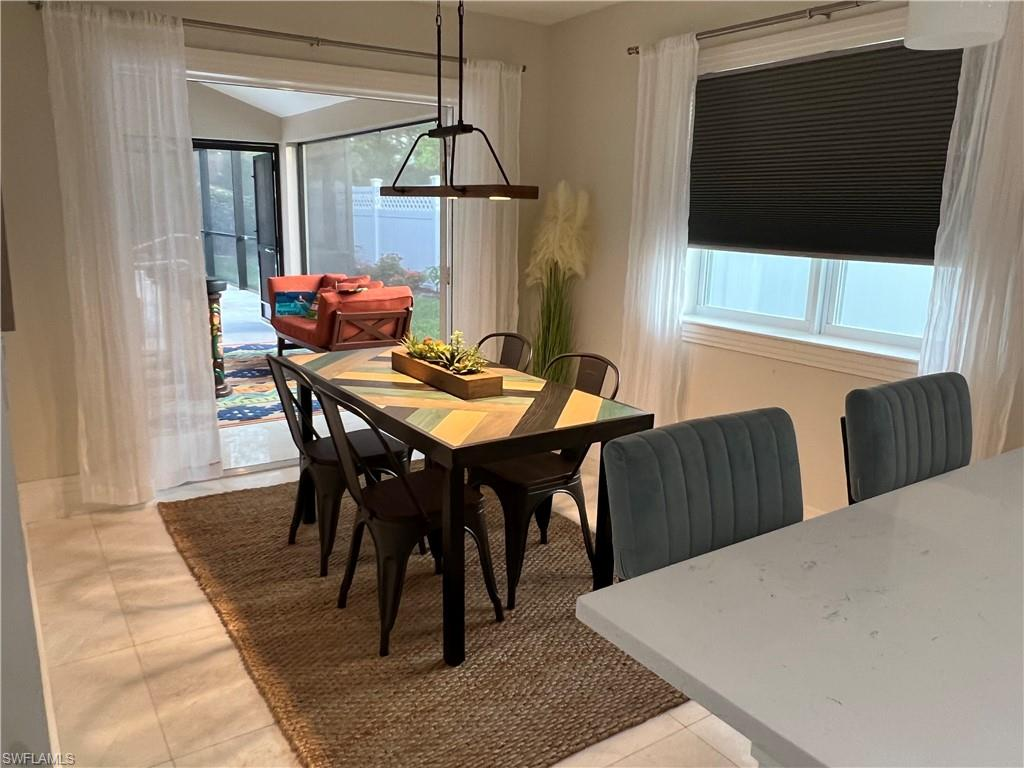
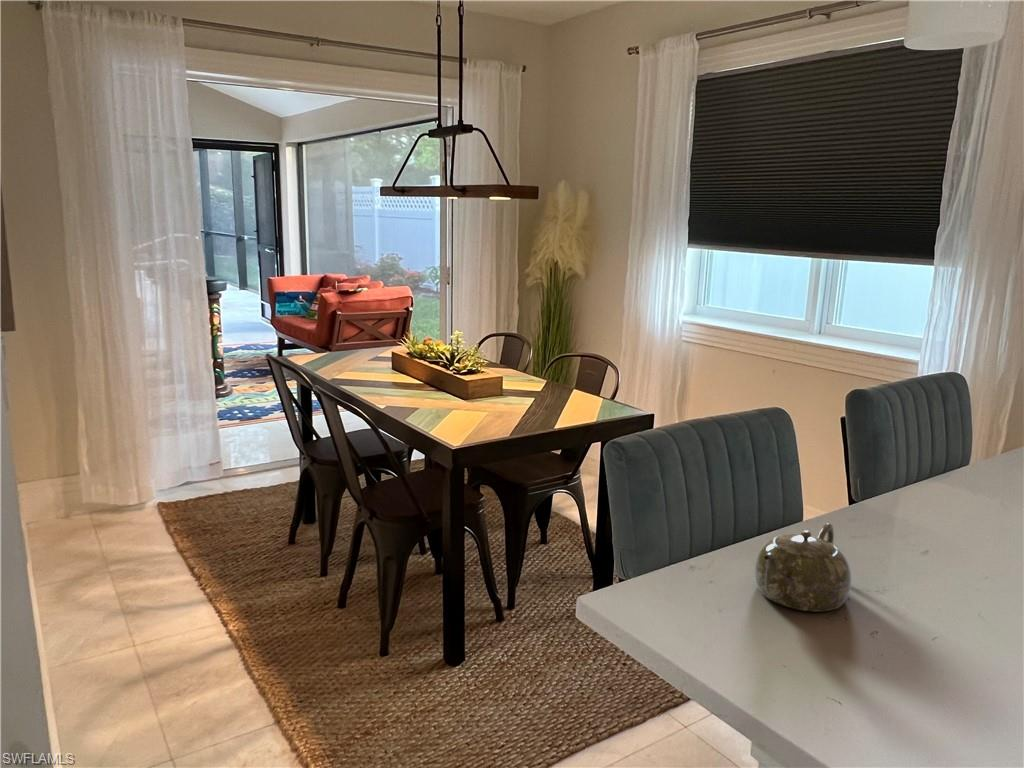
+ teapot (799, 564)
